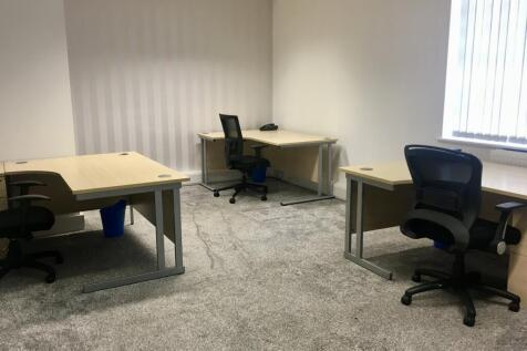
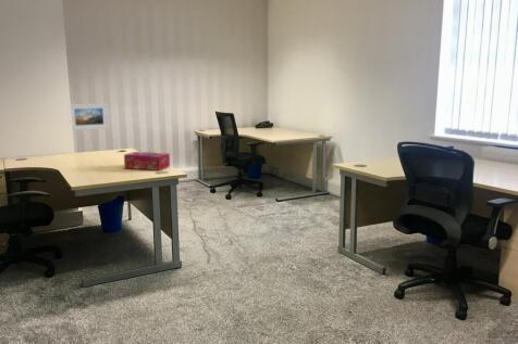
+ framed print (88, 116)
+ tissue box (147, 161)
